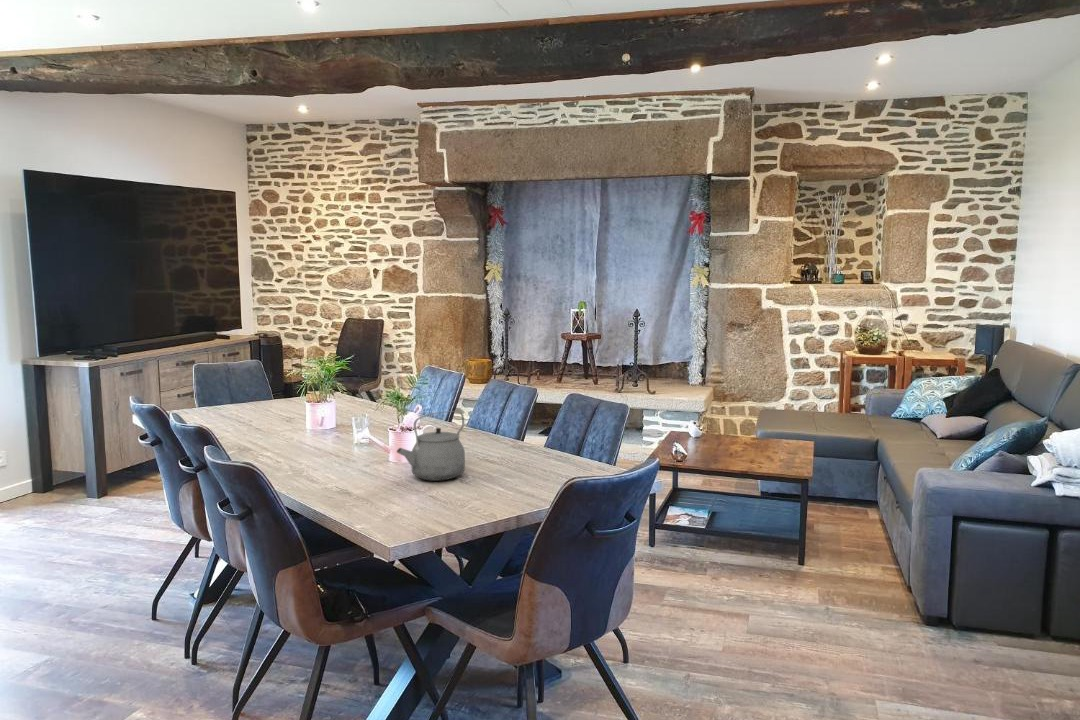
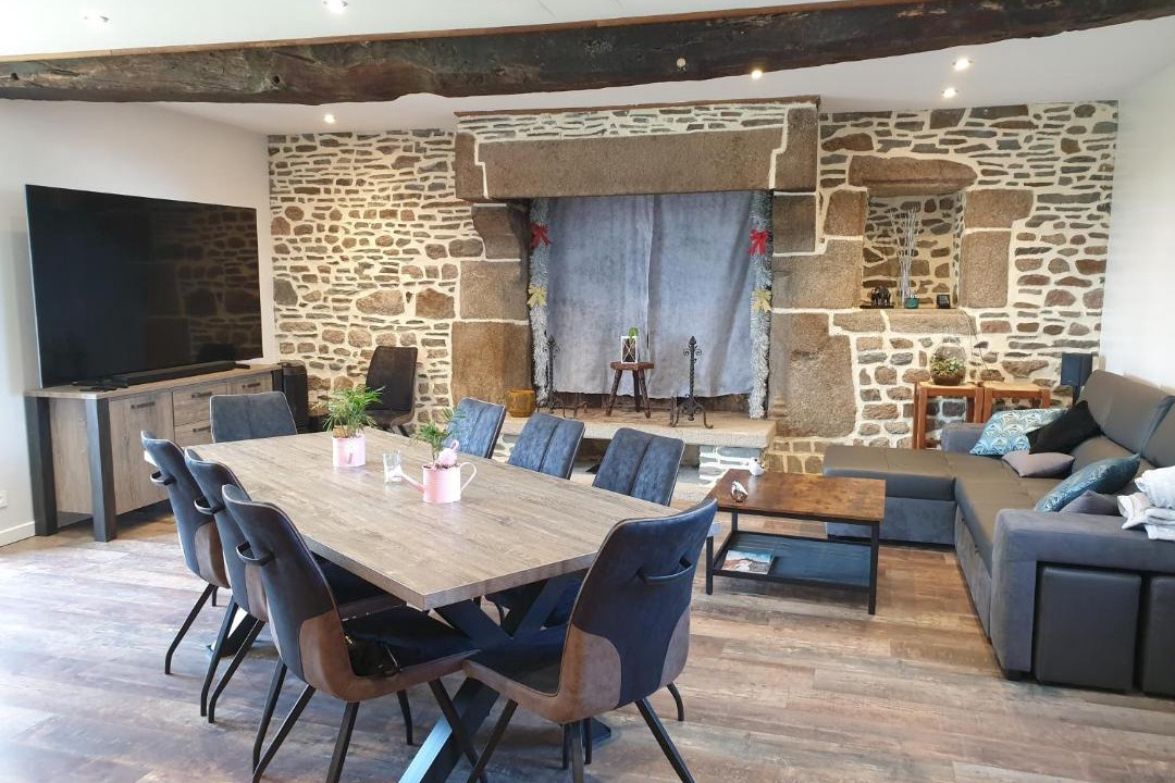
- tea kettle (431, 446)
